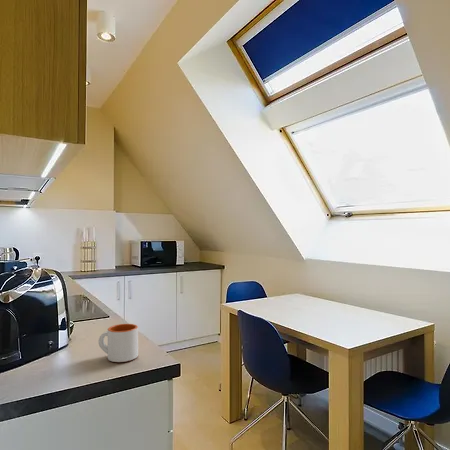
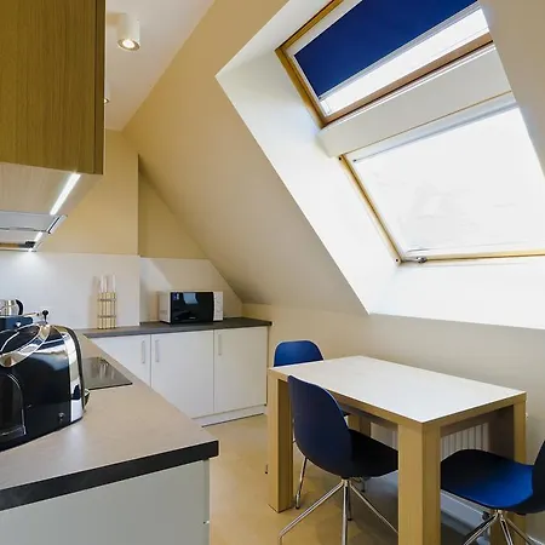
- mug (118, 342)
